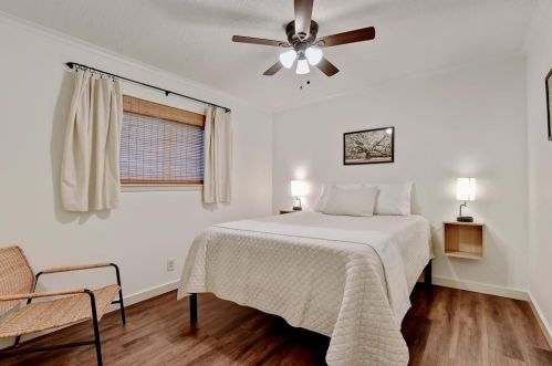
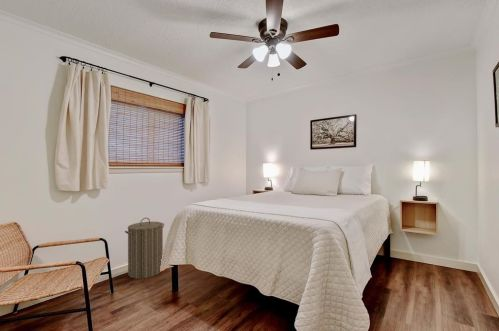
+ laundry hamper (145, 244)
